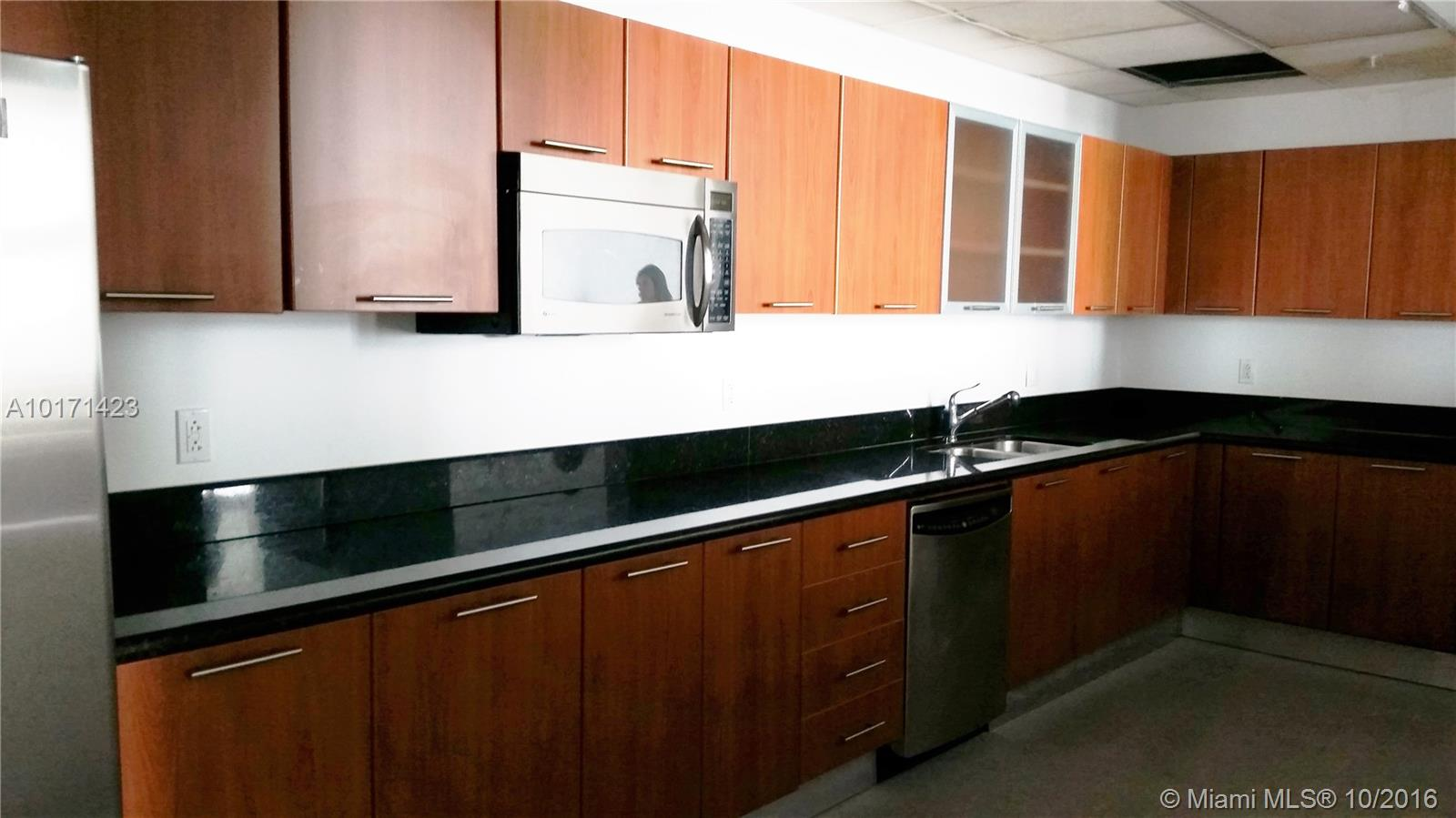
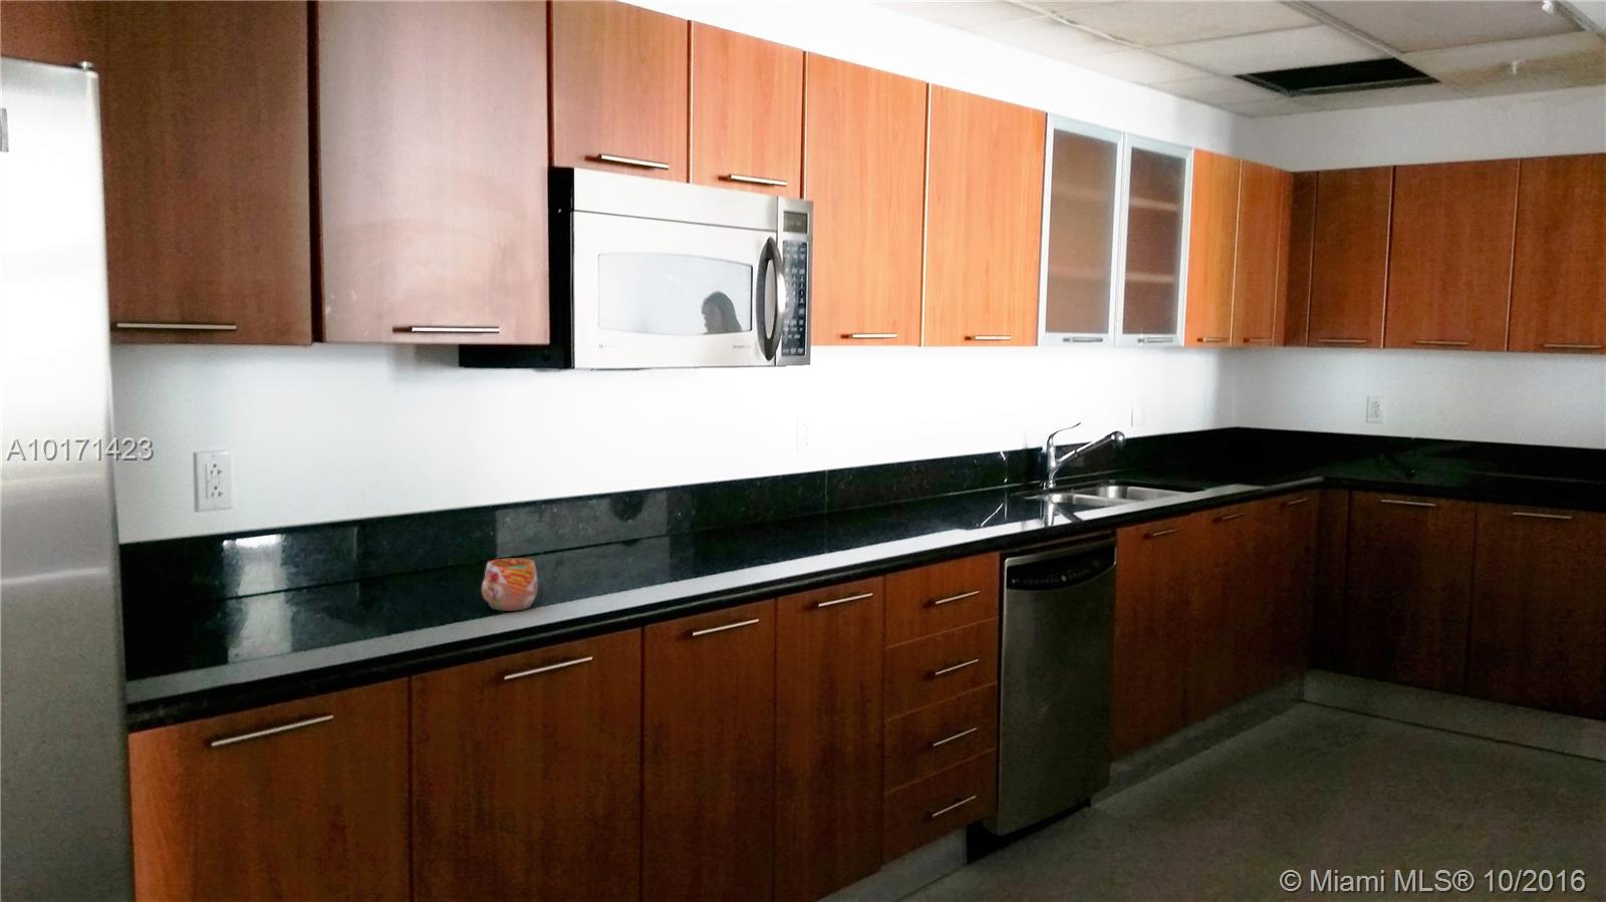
+ mug (506, 584)
